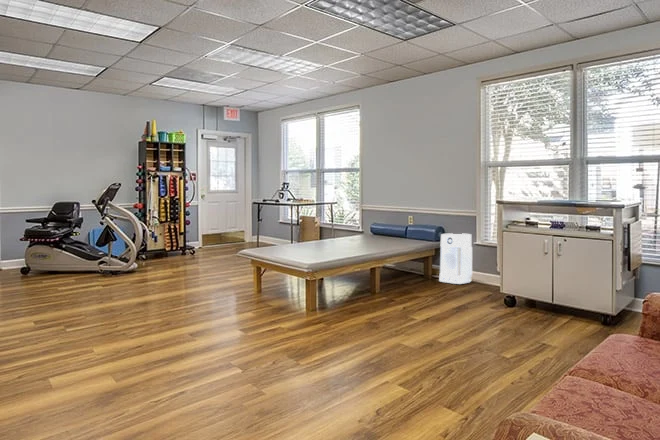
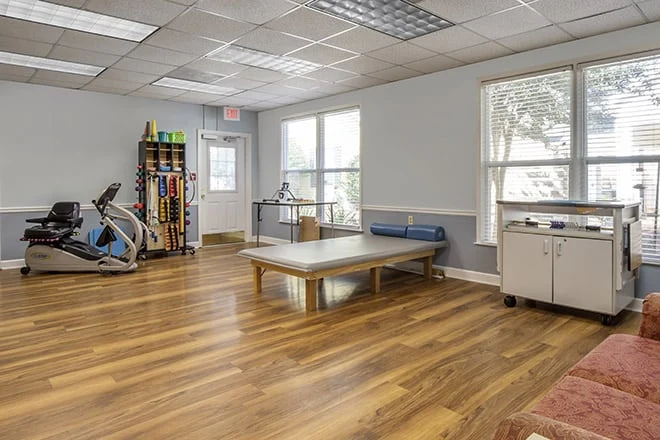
- air purifier (456, 257)
